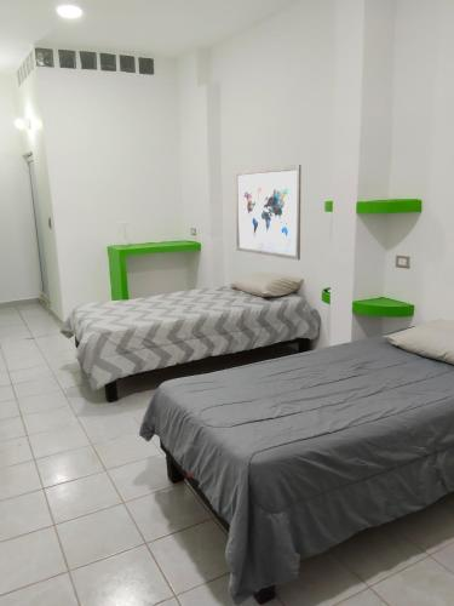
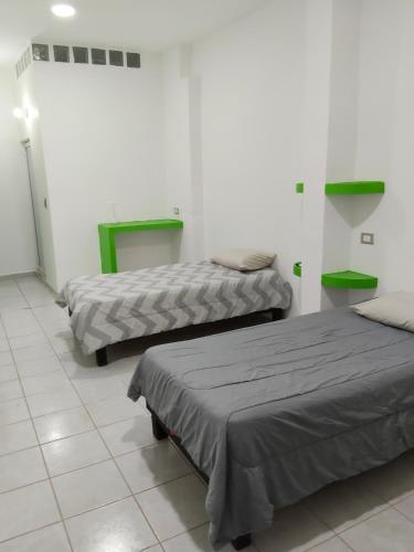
- wall art (265, 212)
